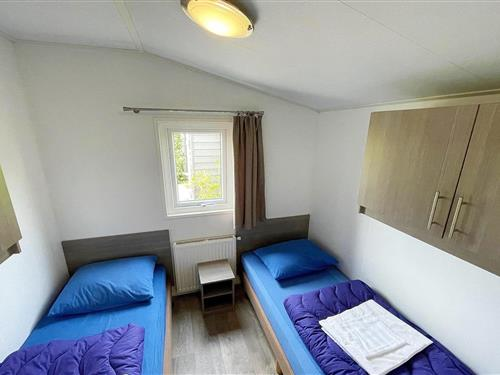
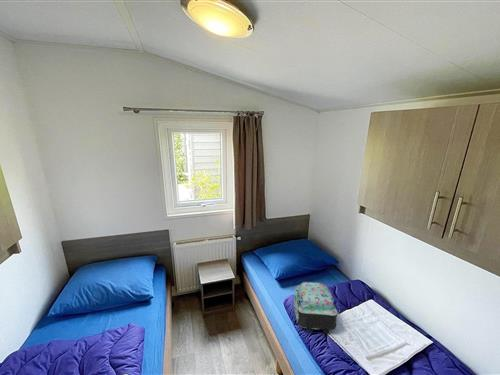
+ backpack (313, 301)
